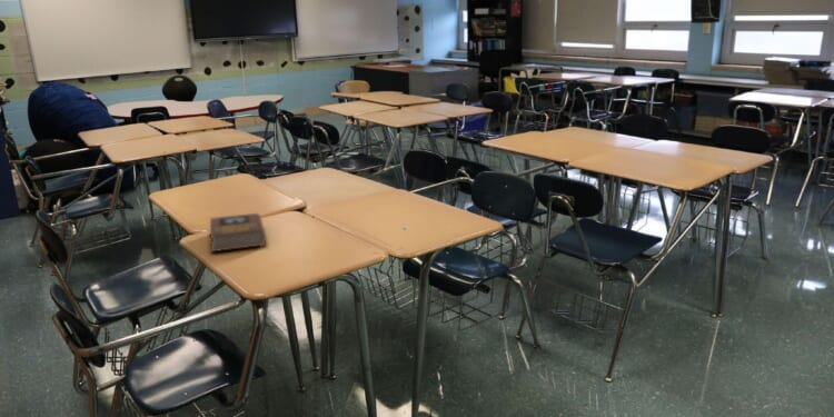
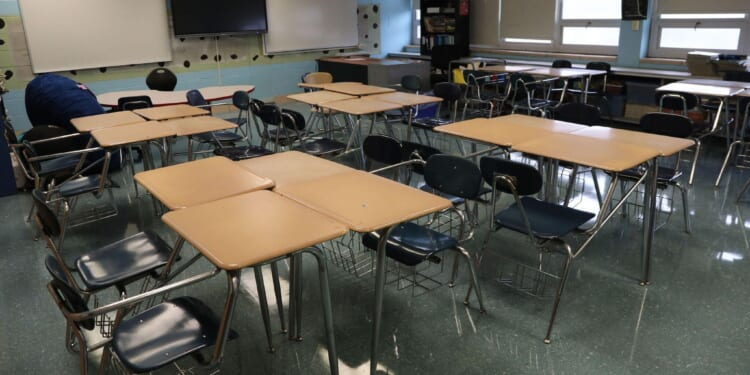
- book (237, 230)
